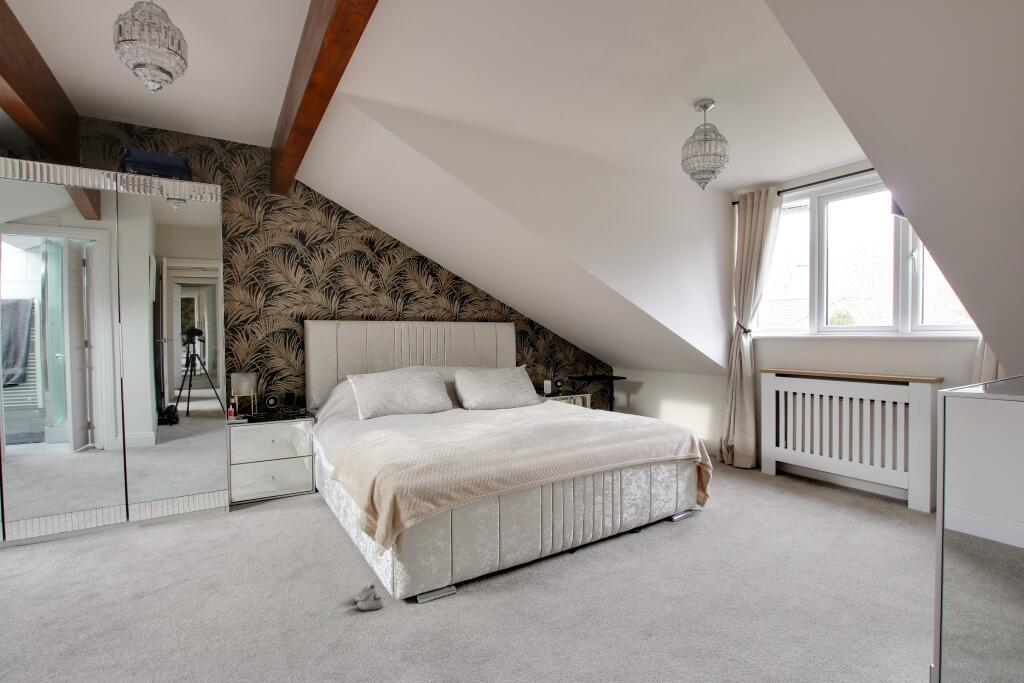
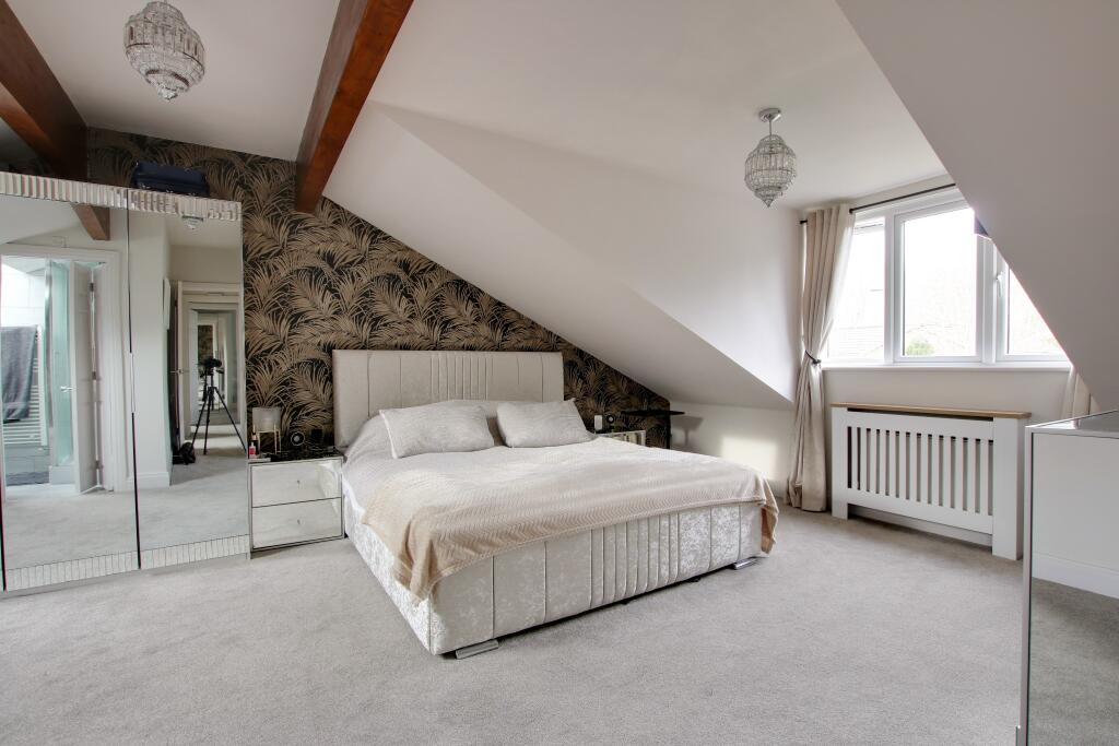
- sneaker (367, 597)
